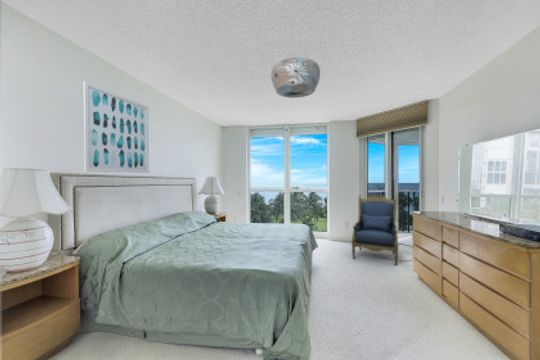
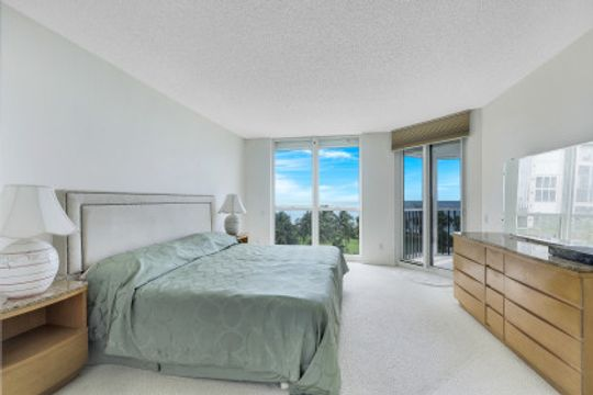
- ceiling light (295, 80)
- wall art (121, 134)
- armchair (375, 226)
